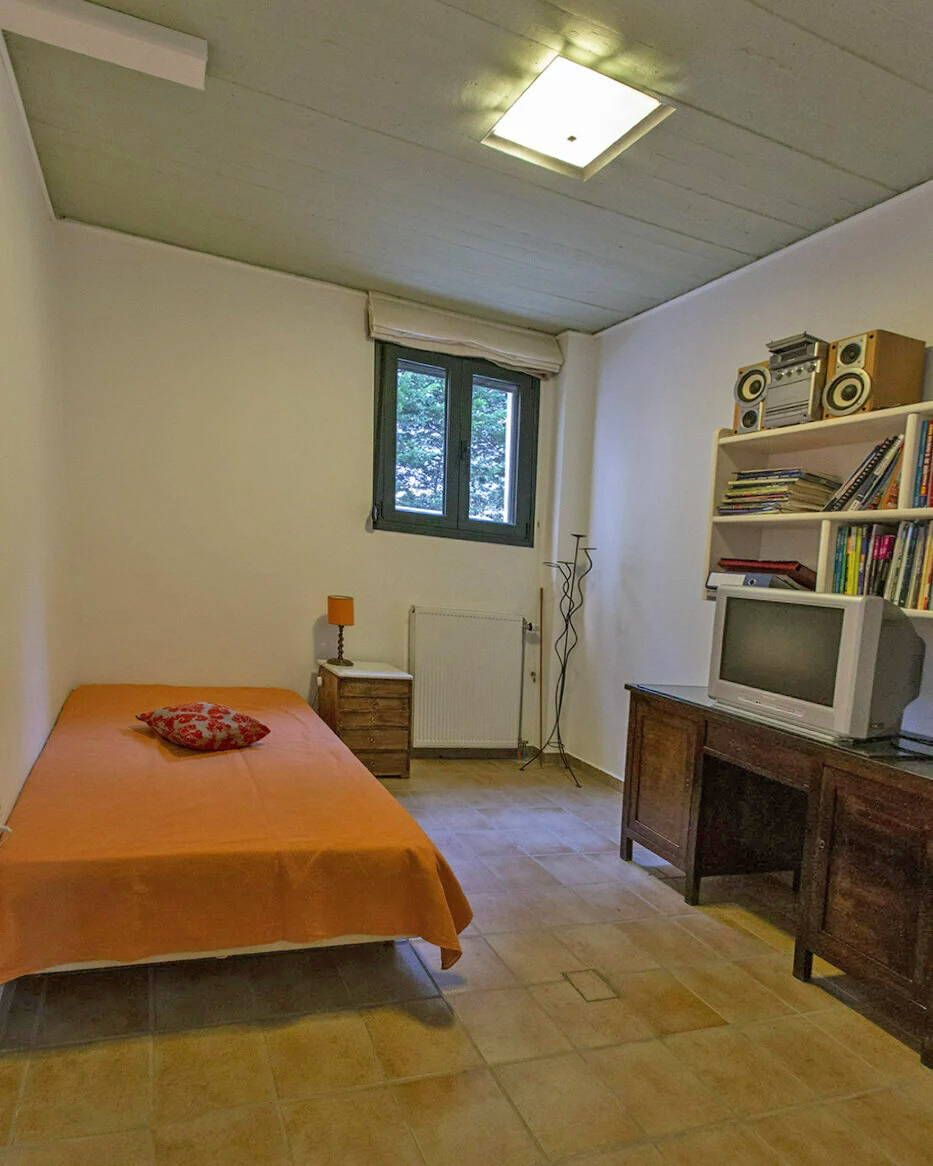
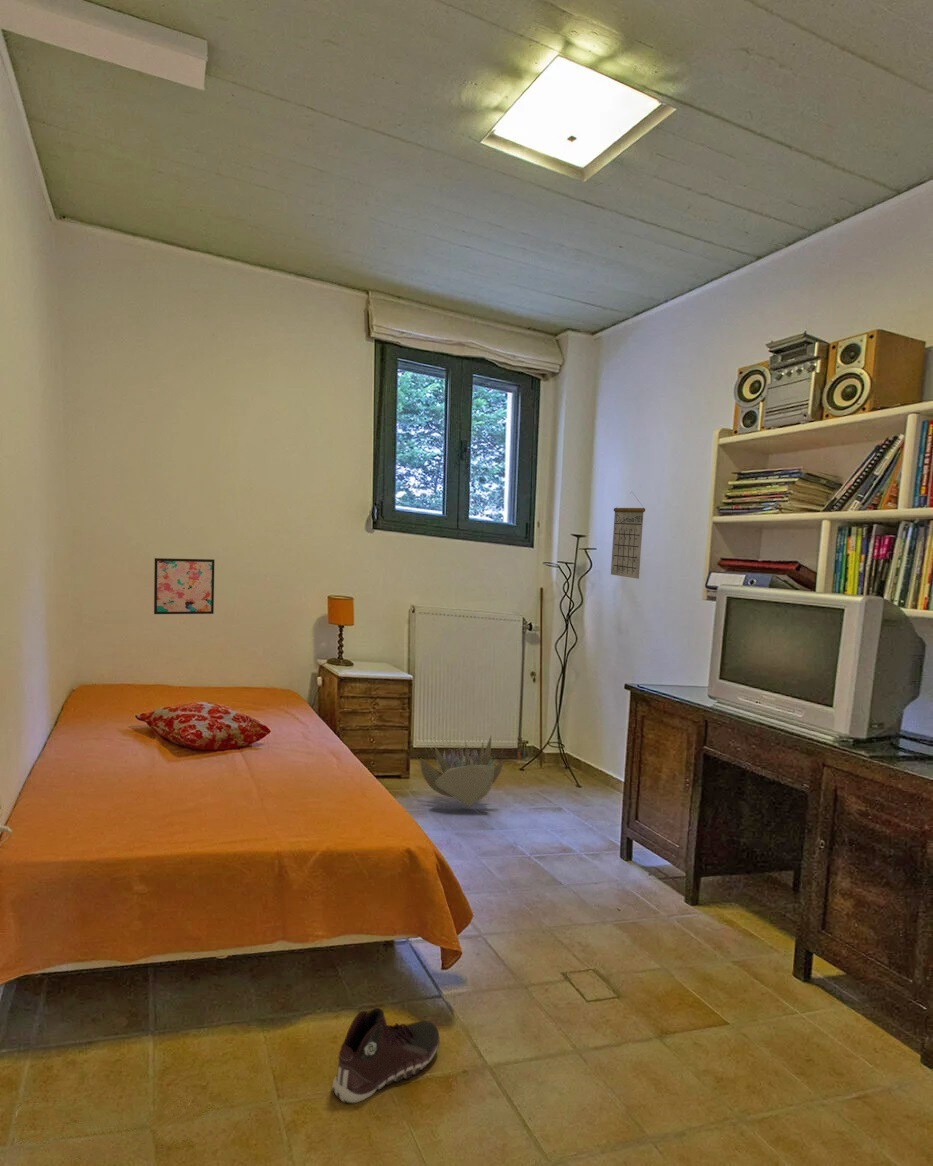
+ wall art (184, 586)
+ sneaker (391, 1036)
+ calendar (627, 534)
+ decorative plant (463, 760)
